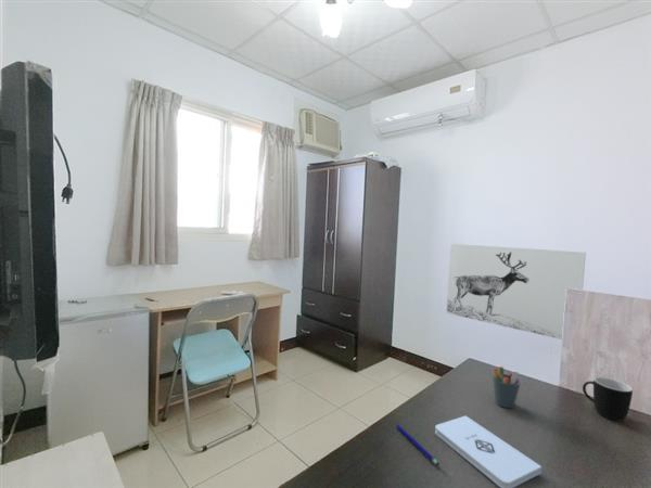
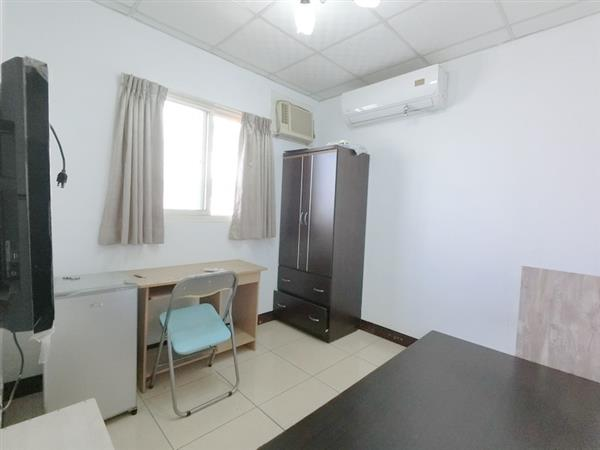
- mug (604, 397)
- pen holder (505, 384)
- wall art (507, 286)
- notepad (482, 447)
- pen (416, 444)
